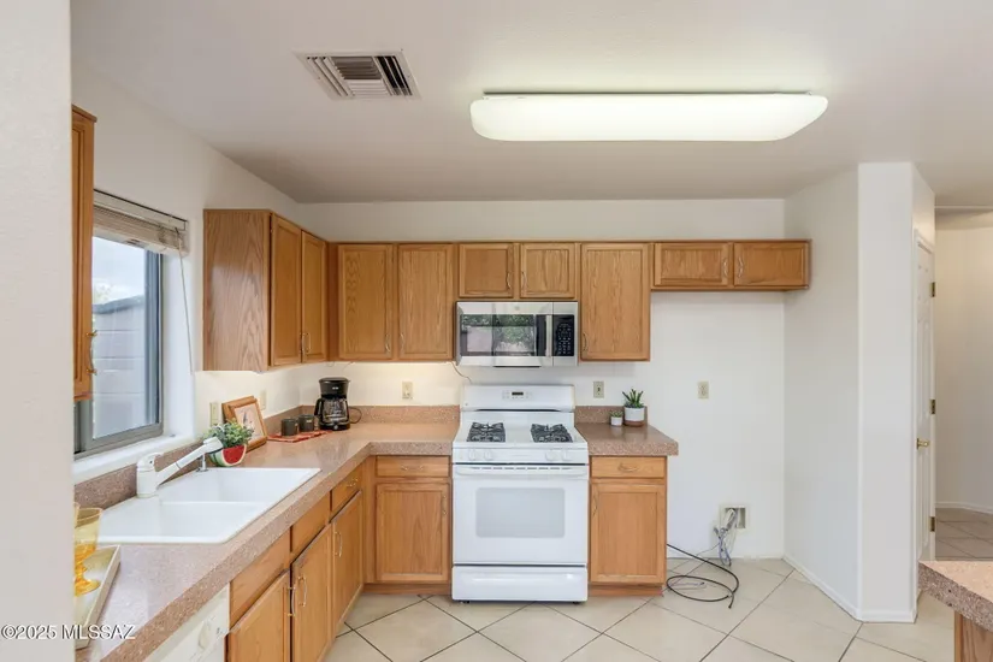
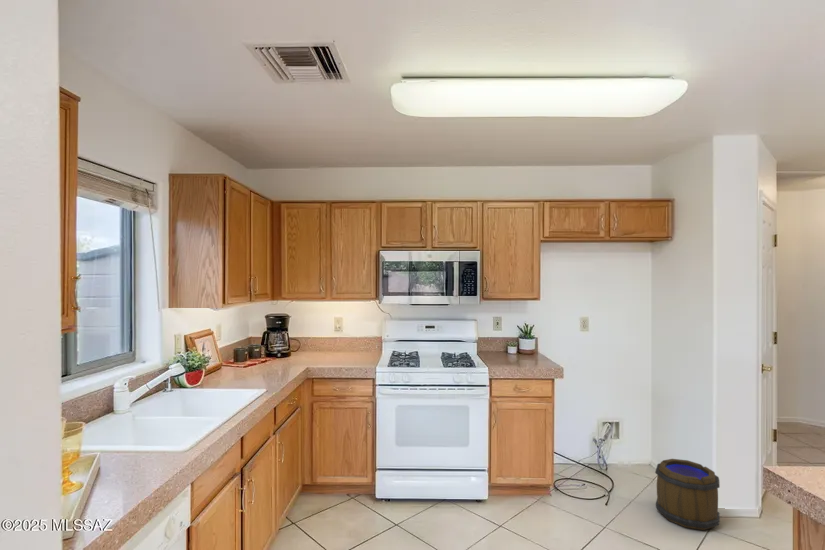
+ wooden barrel (686, 492)
